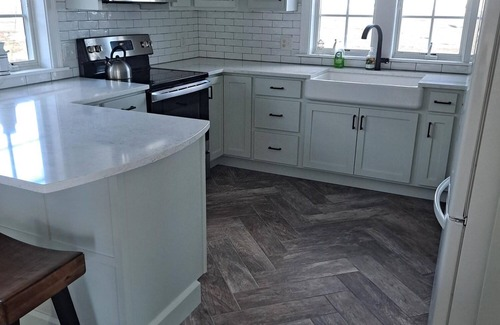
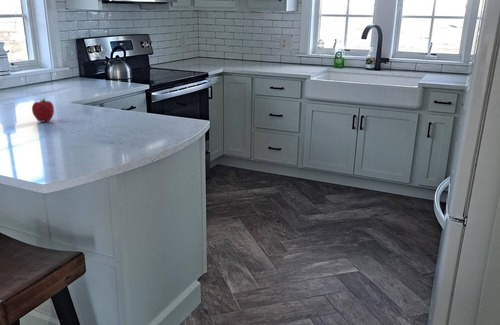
+ fruit (43, 110)
